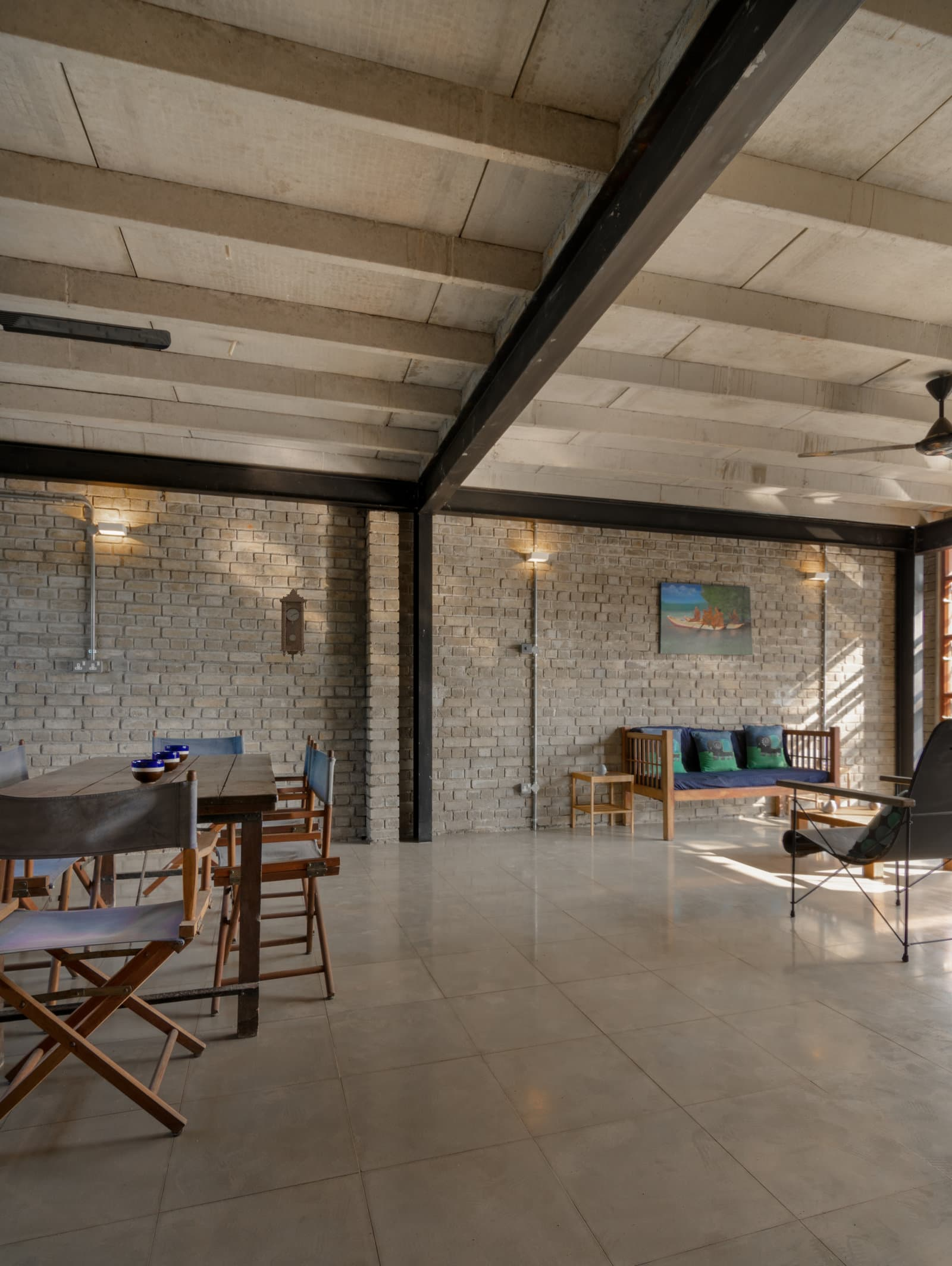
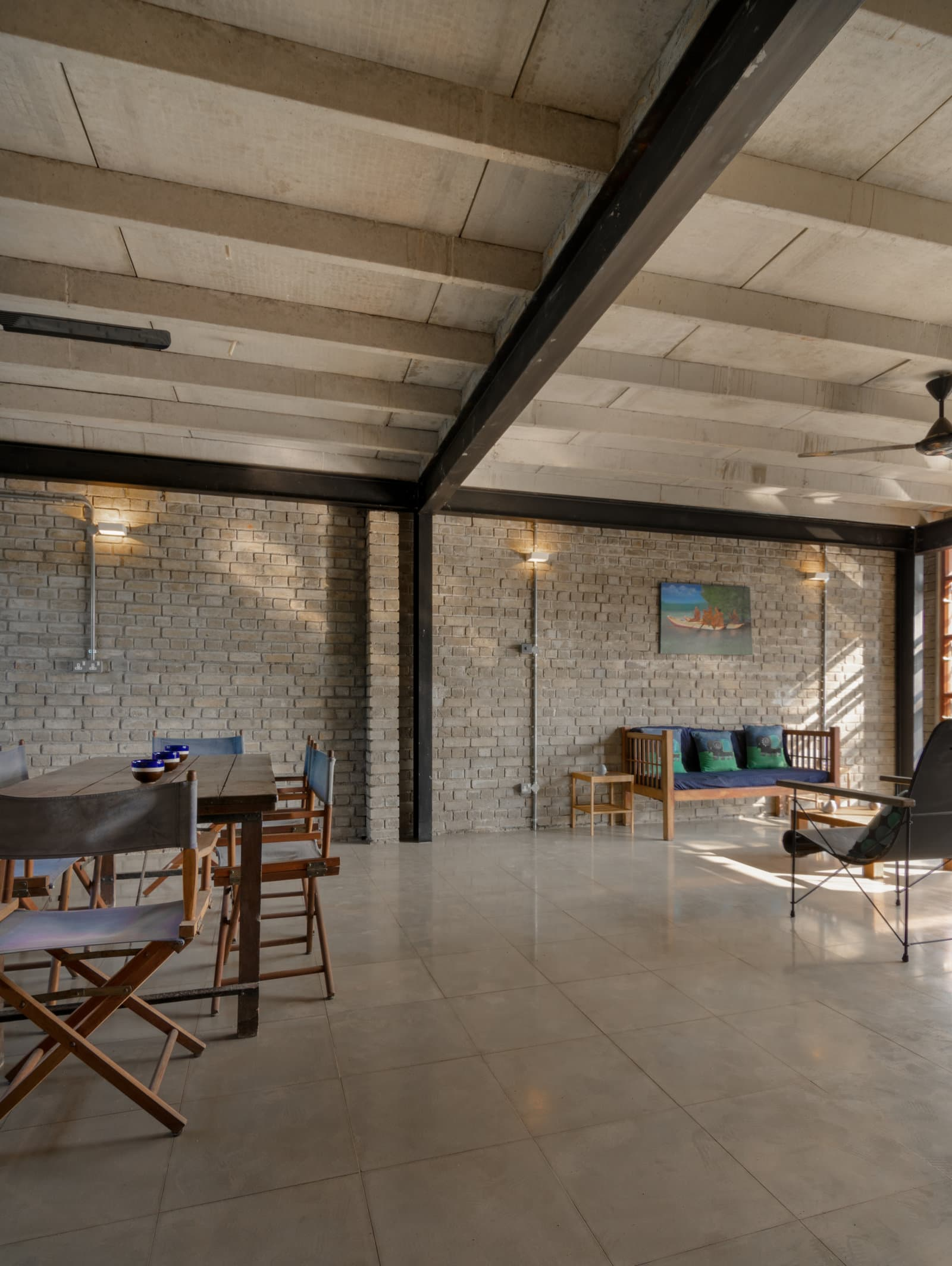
- pendulum clock (292, 624)
